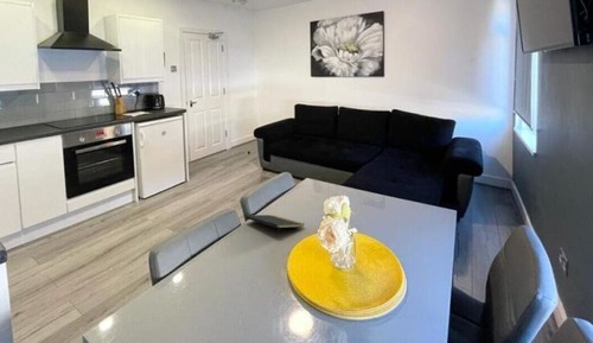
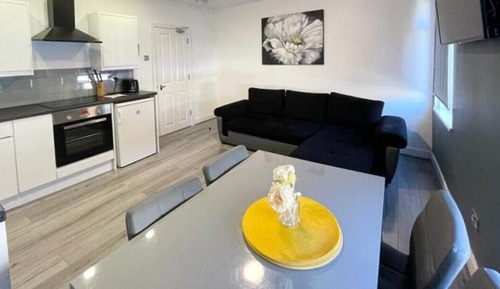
- notepad (274, 221)
